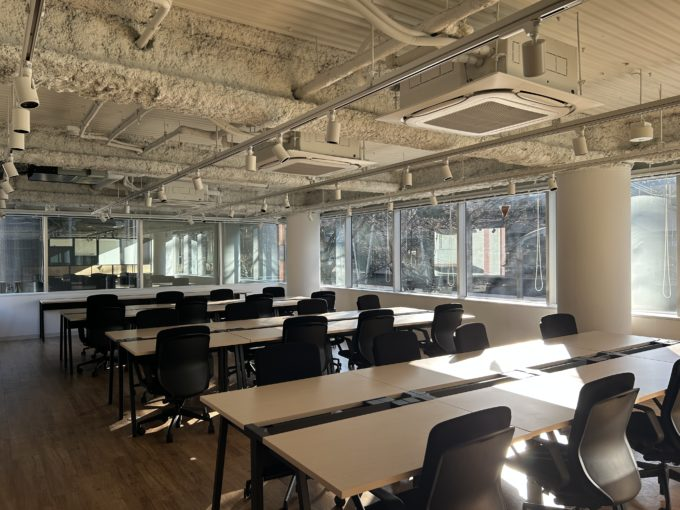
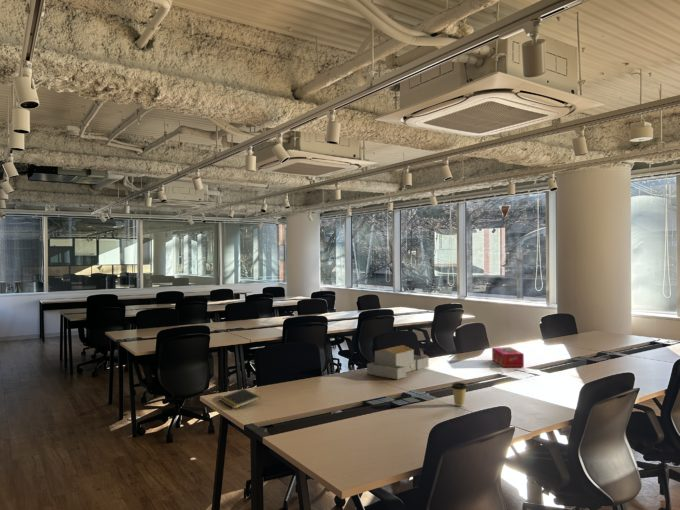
+ notepad (239, 398)
+ coffee cup (459, 394)
+ tissue box (507, 356)
+ architectural model (402, 358)
